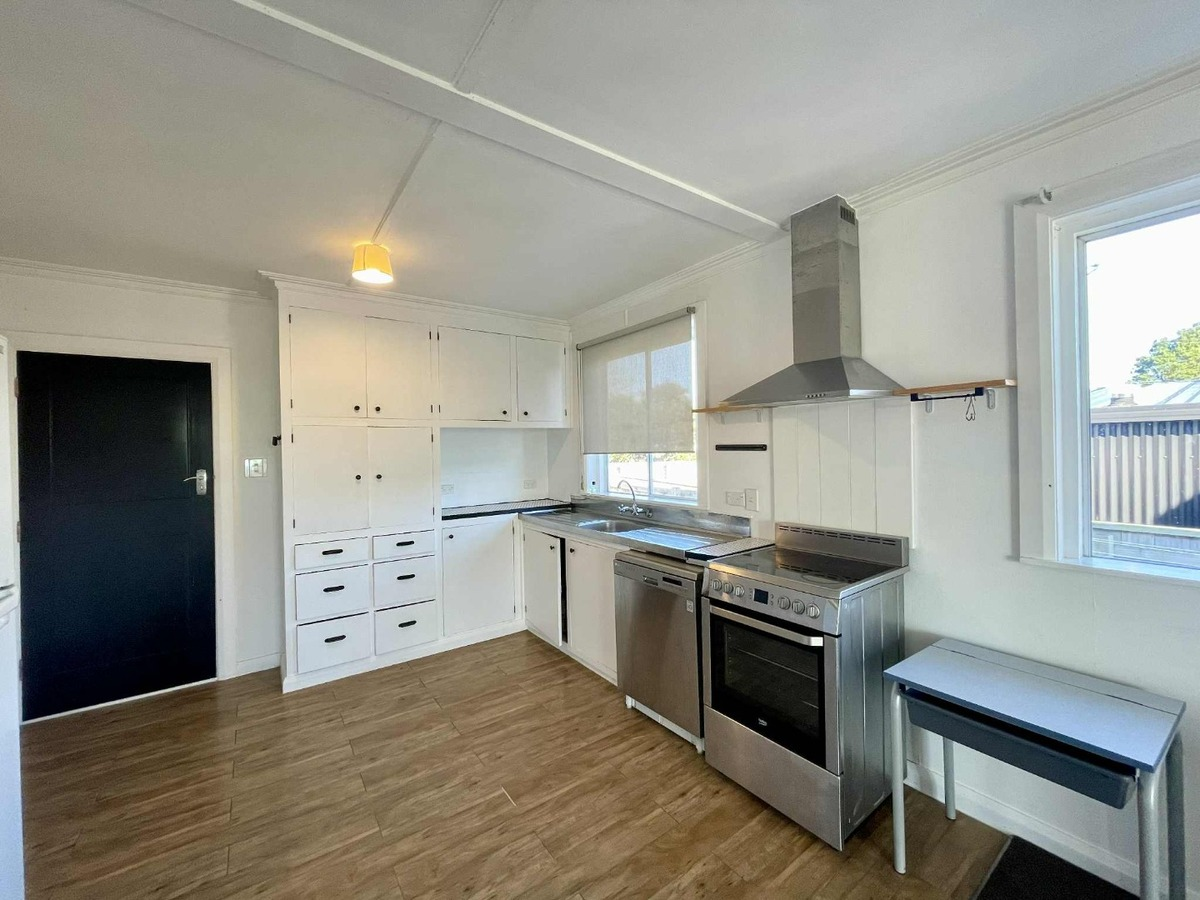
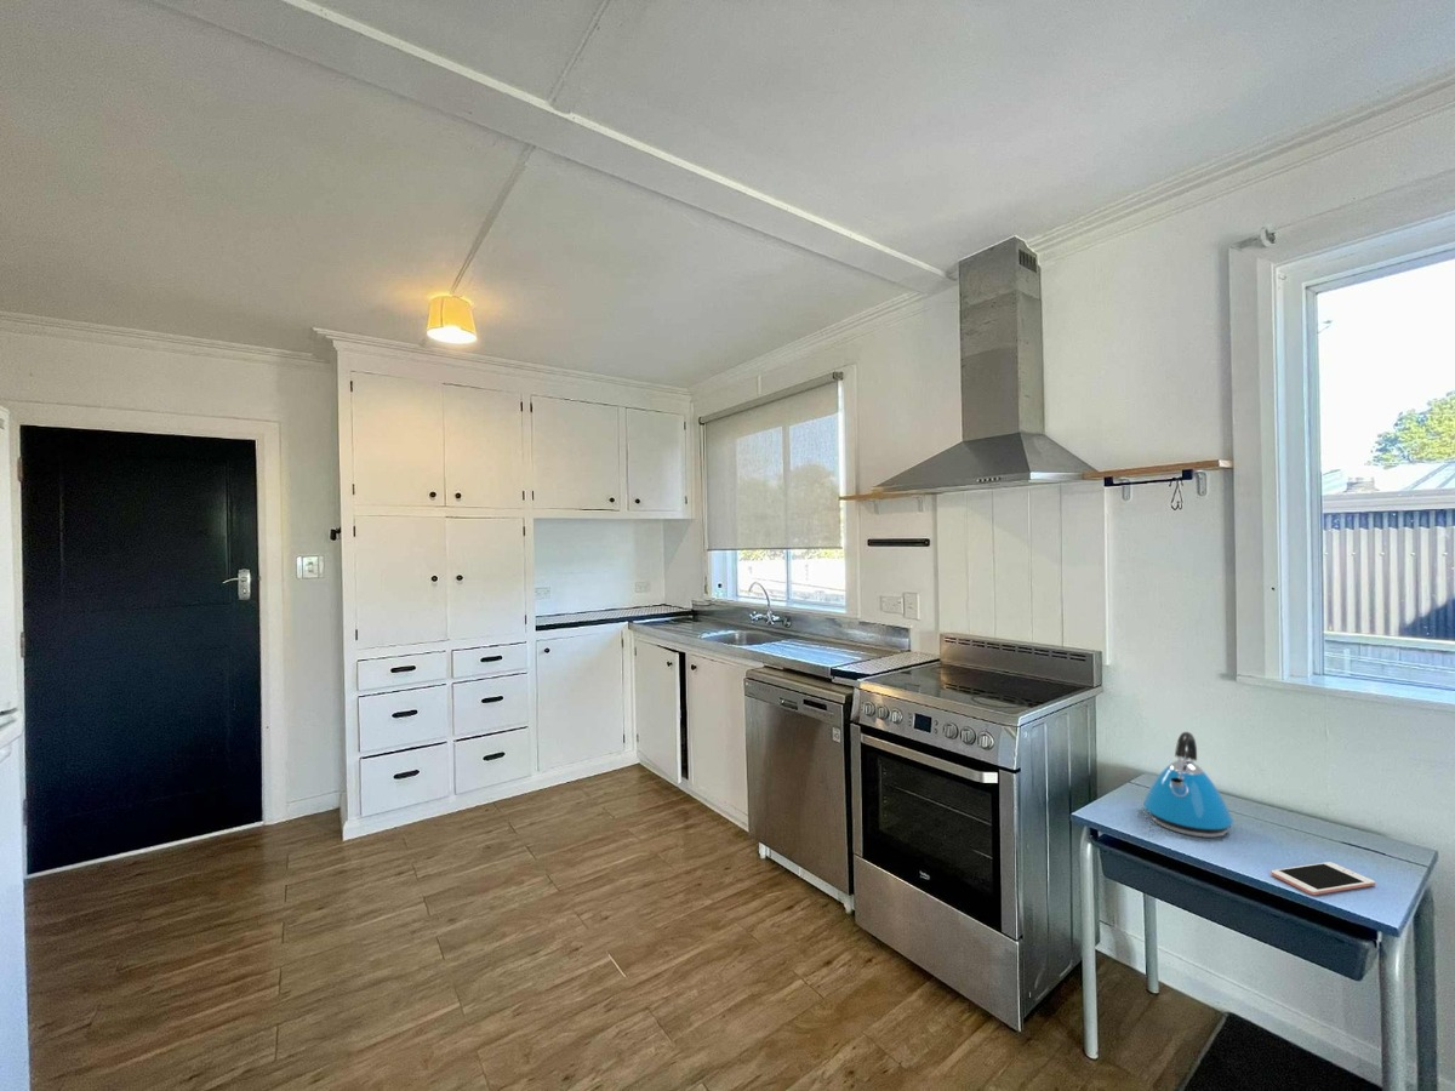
+ kettle (1186, 777)
+ cell phone (1322, 878)
